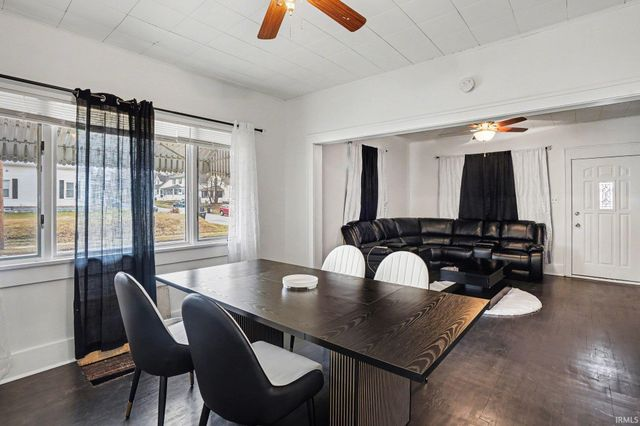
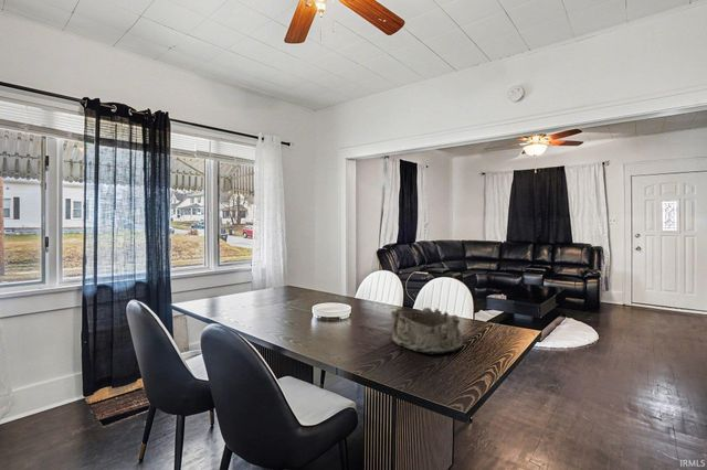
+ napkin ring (425, 327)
